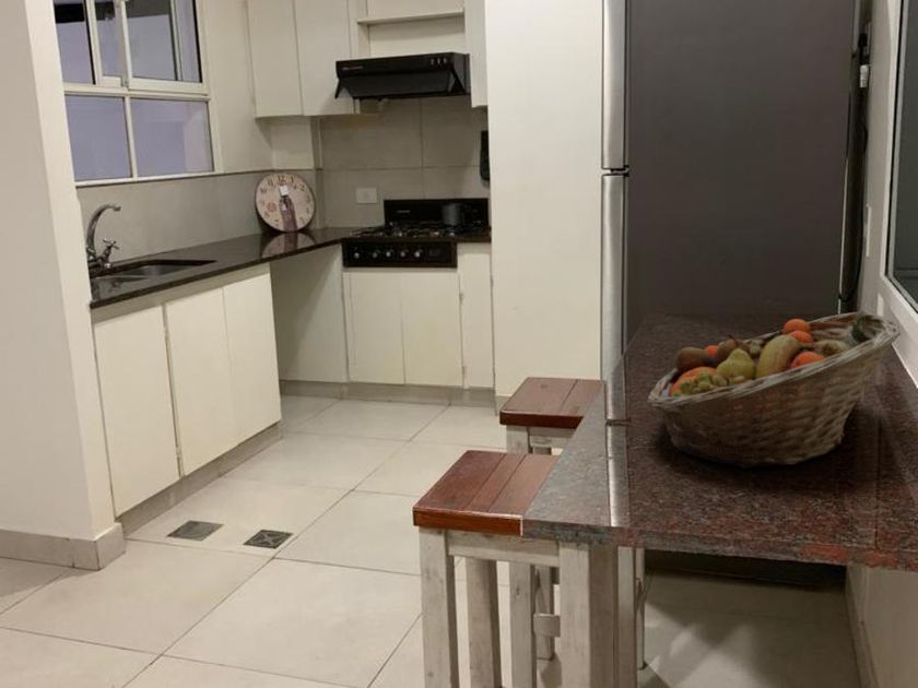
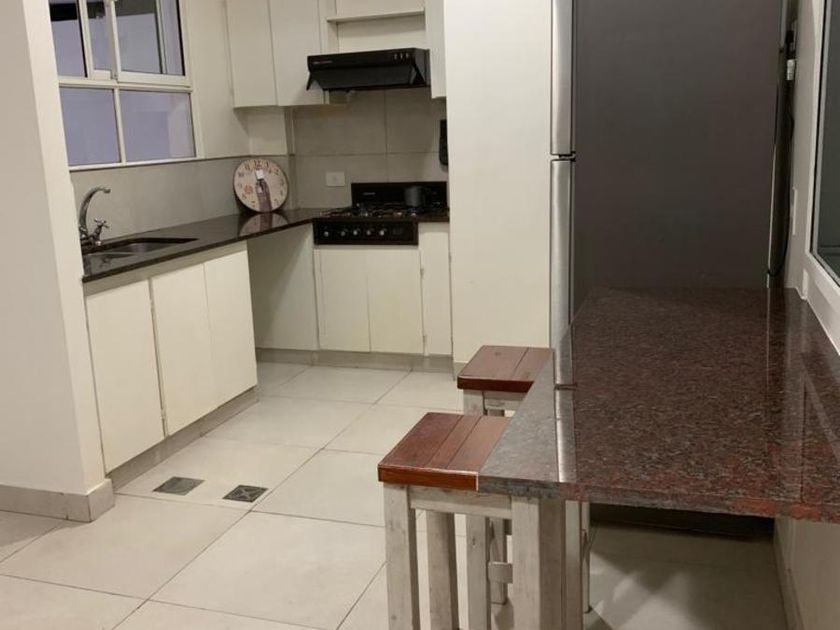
- fruit basket (768, 379)
